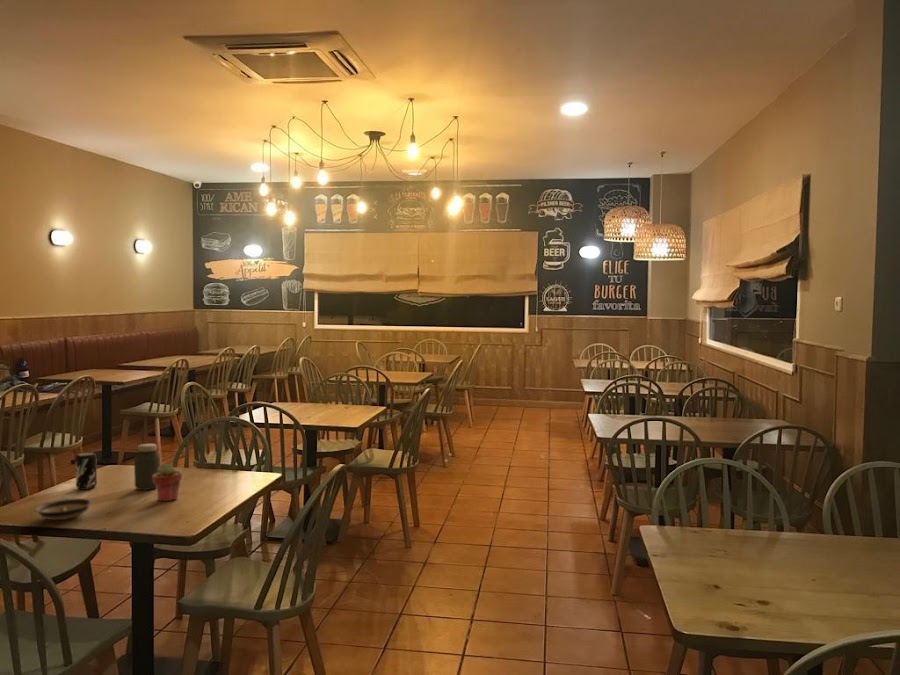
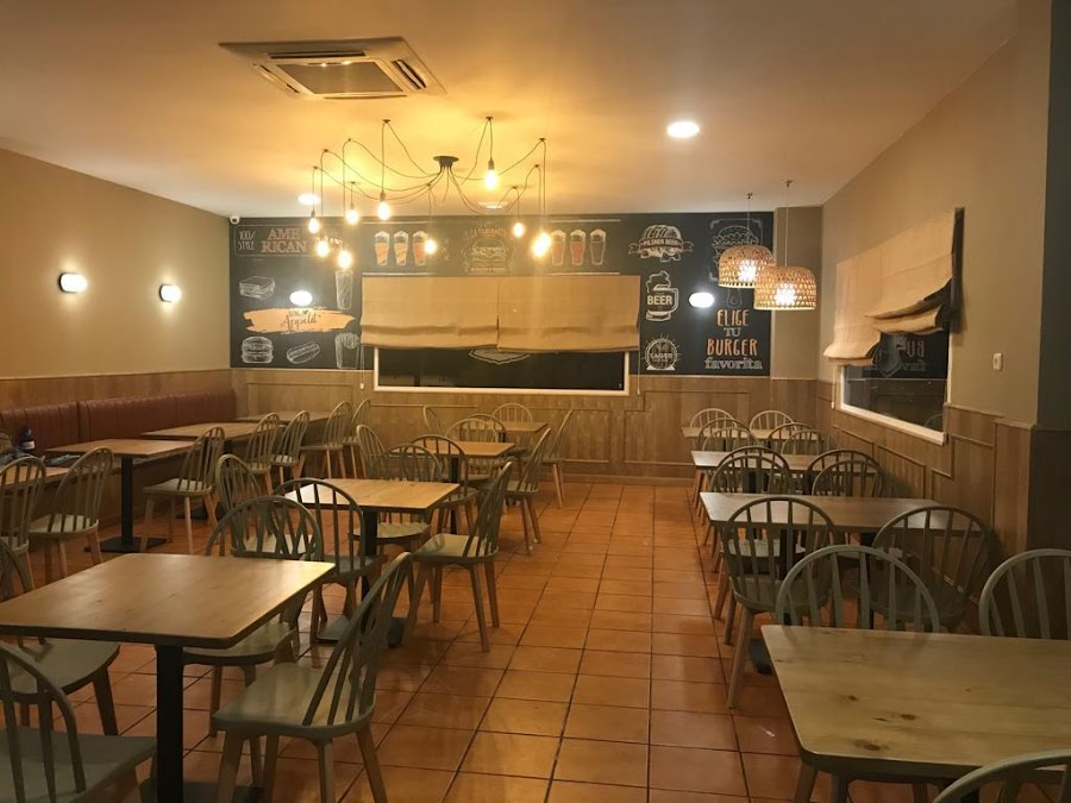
- saucer (64, 510)
- jar (147, 466)
- beverage can (86, 470)
- potted succulent (167, 481)
